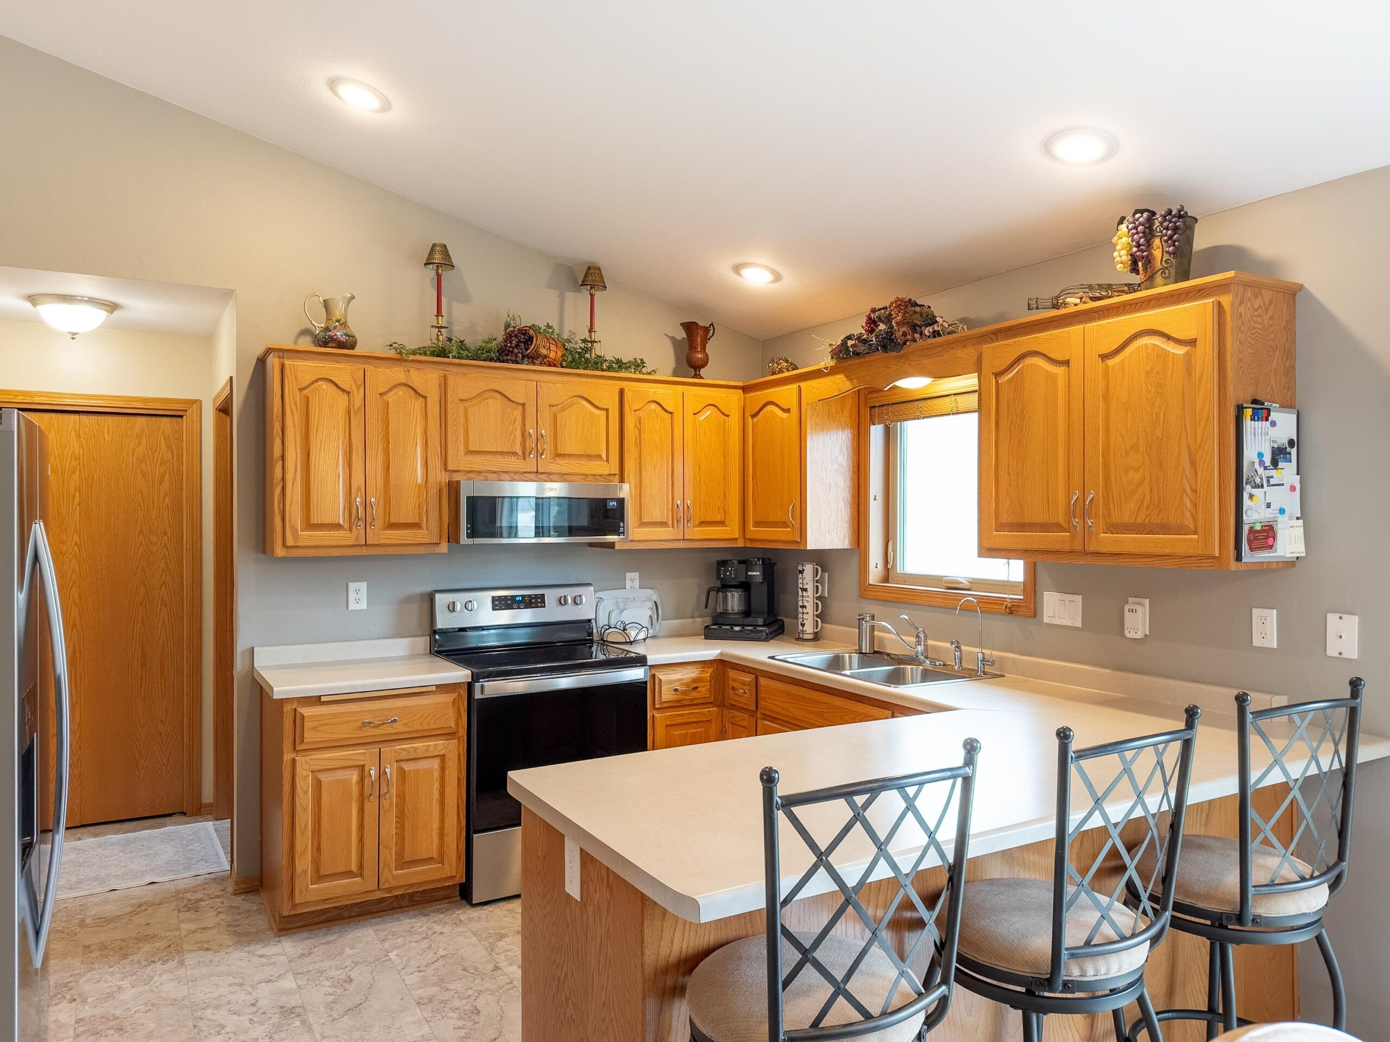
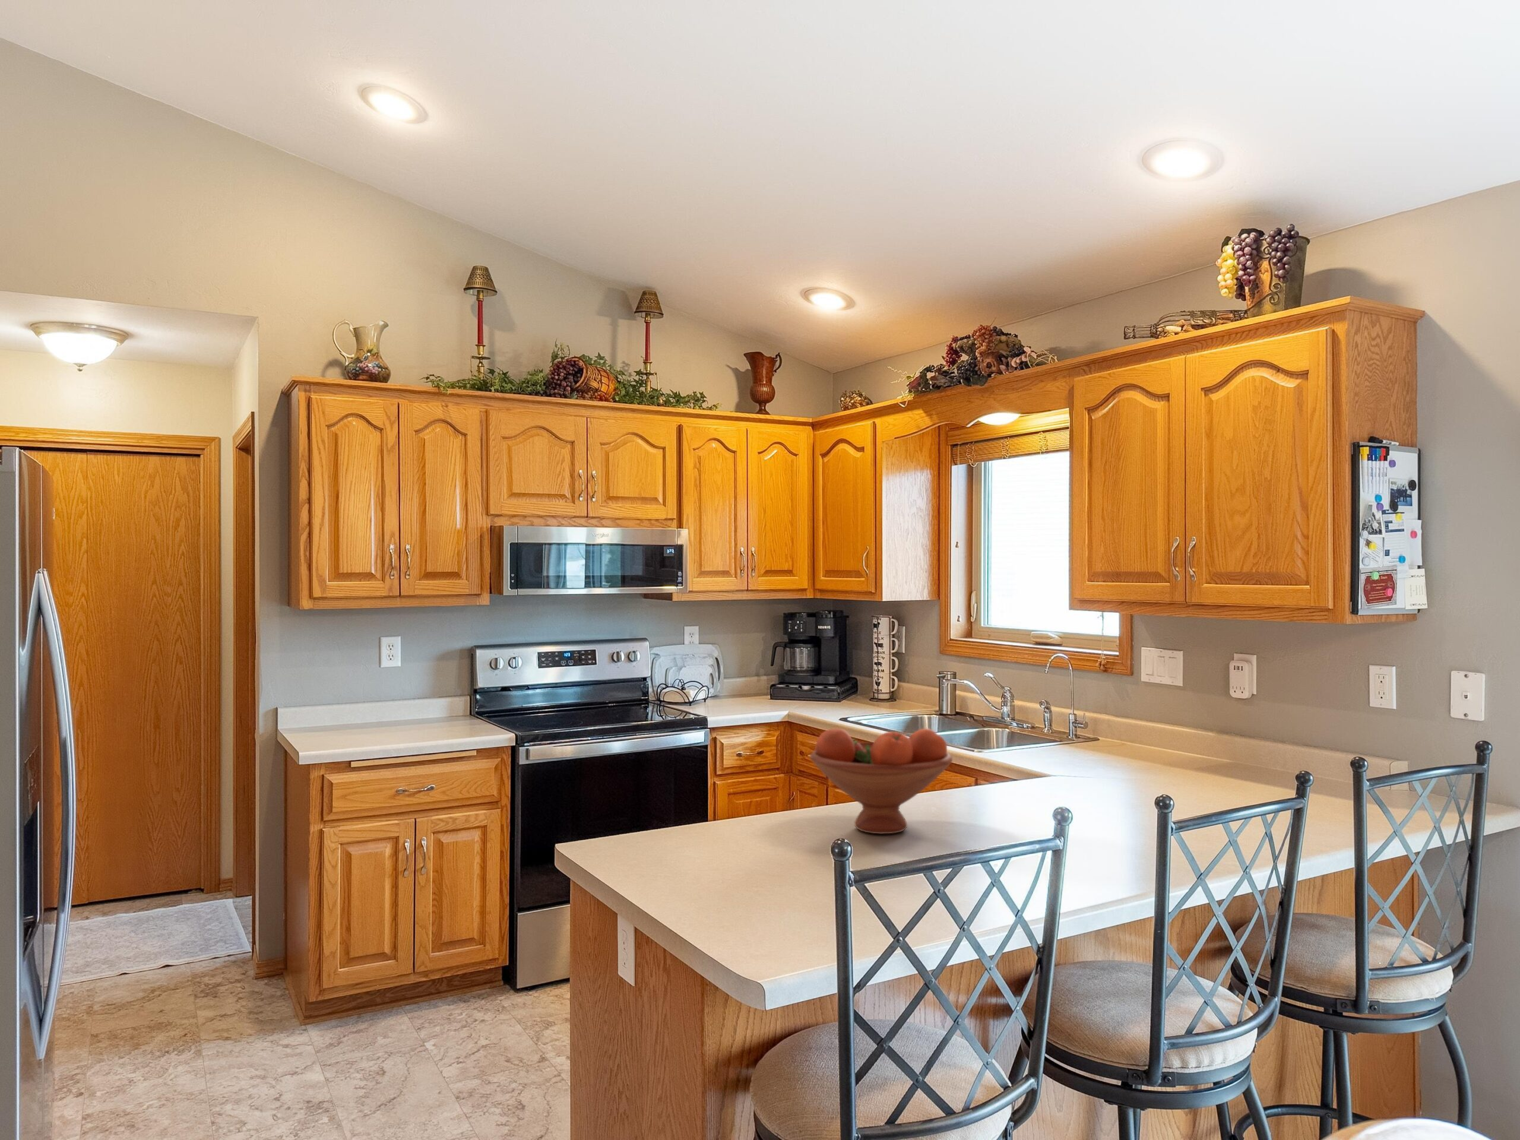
+ fruit bowl (881, 777)
